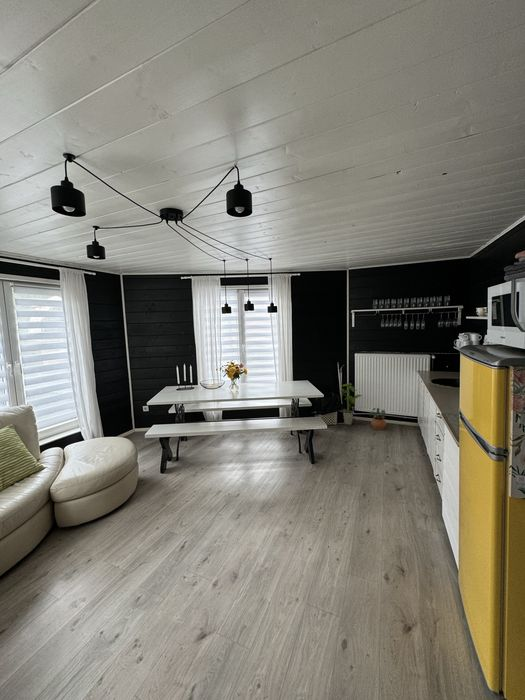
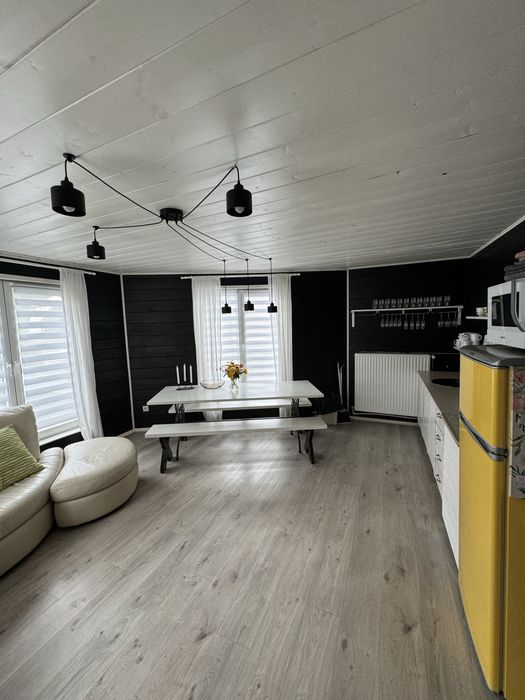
- house plant (350, 403)
- potted plant (378, 417)
